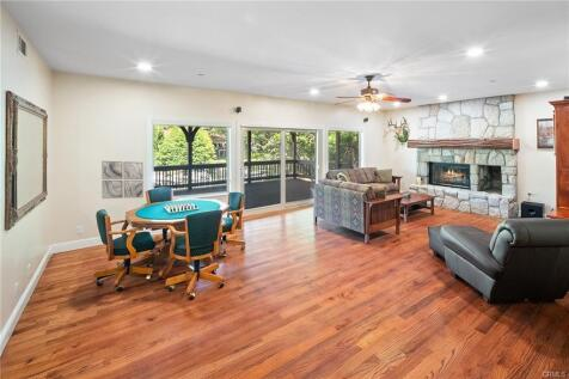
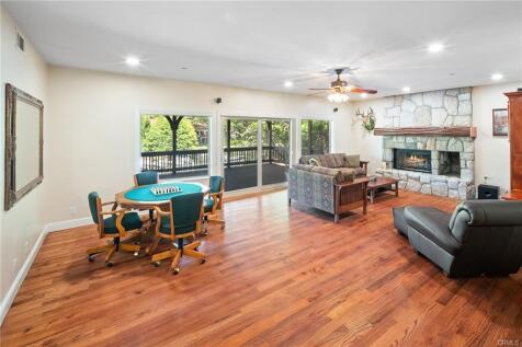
- wall art (123, 178)
